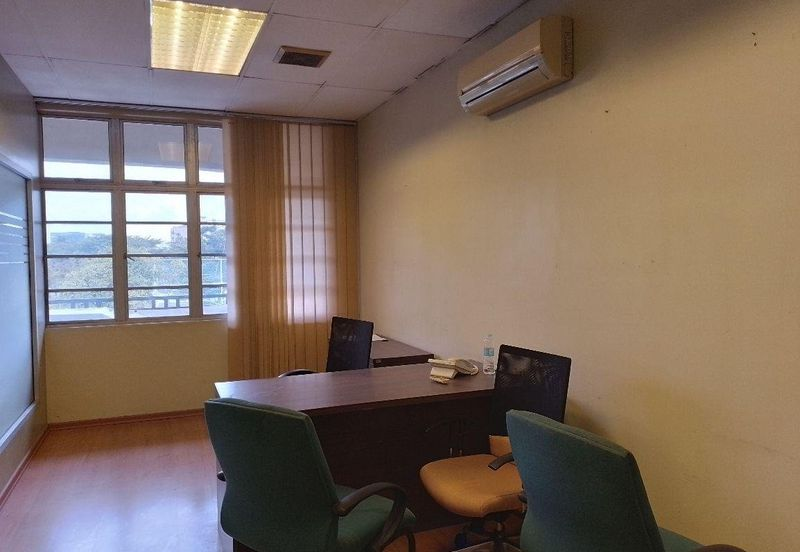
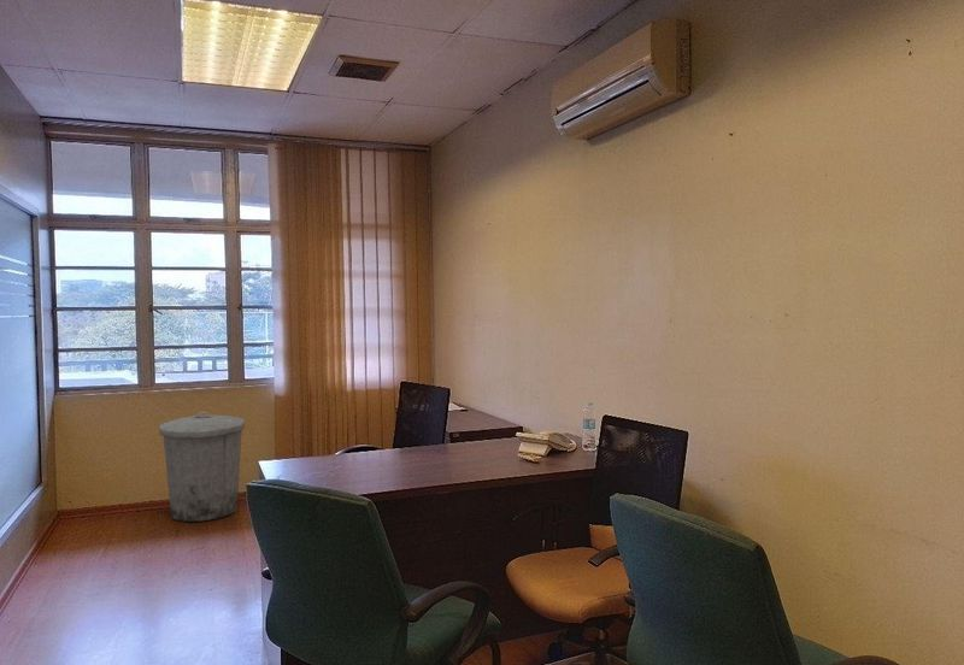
+ trash can (204, 461)
